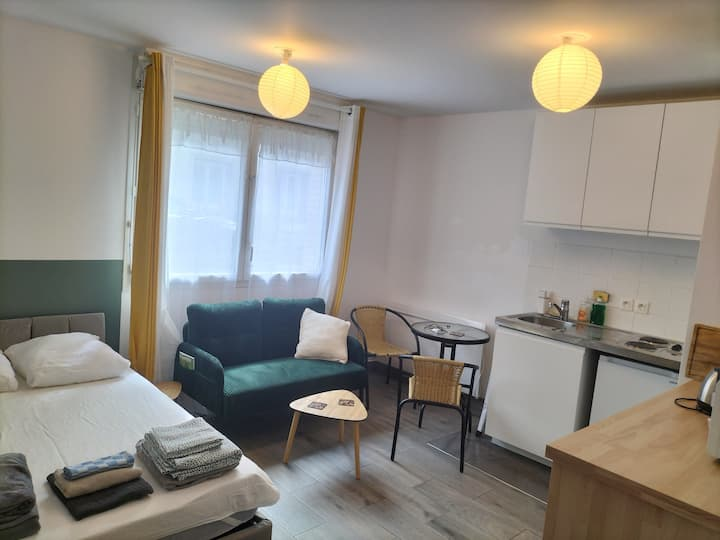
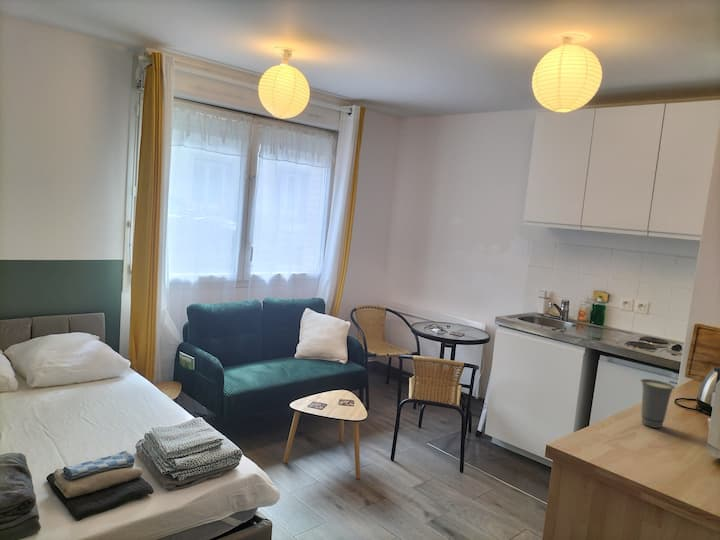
+ cup (654, 404)
